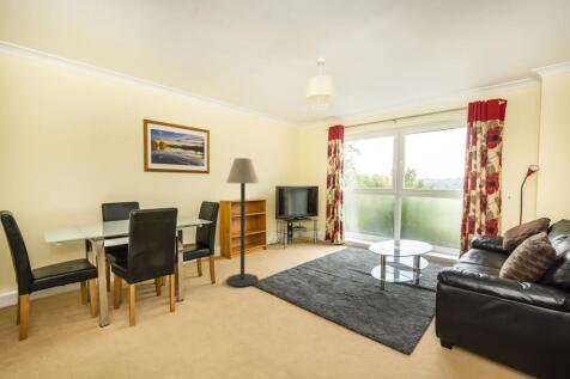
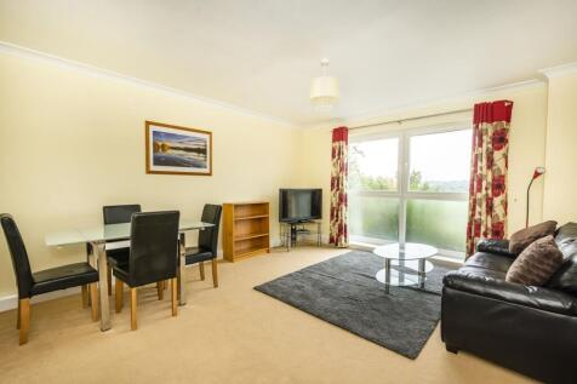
- floor lamp (242, 220)
